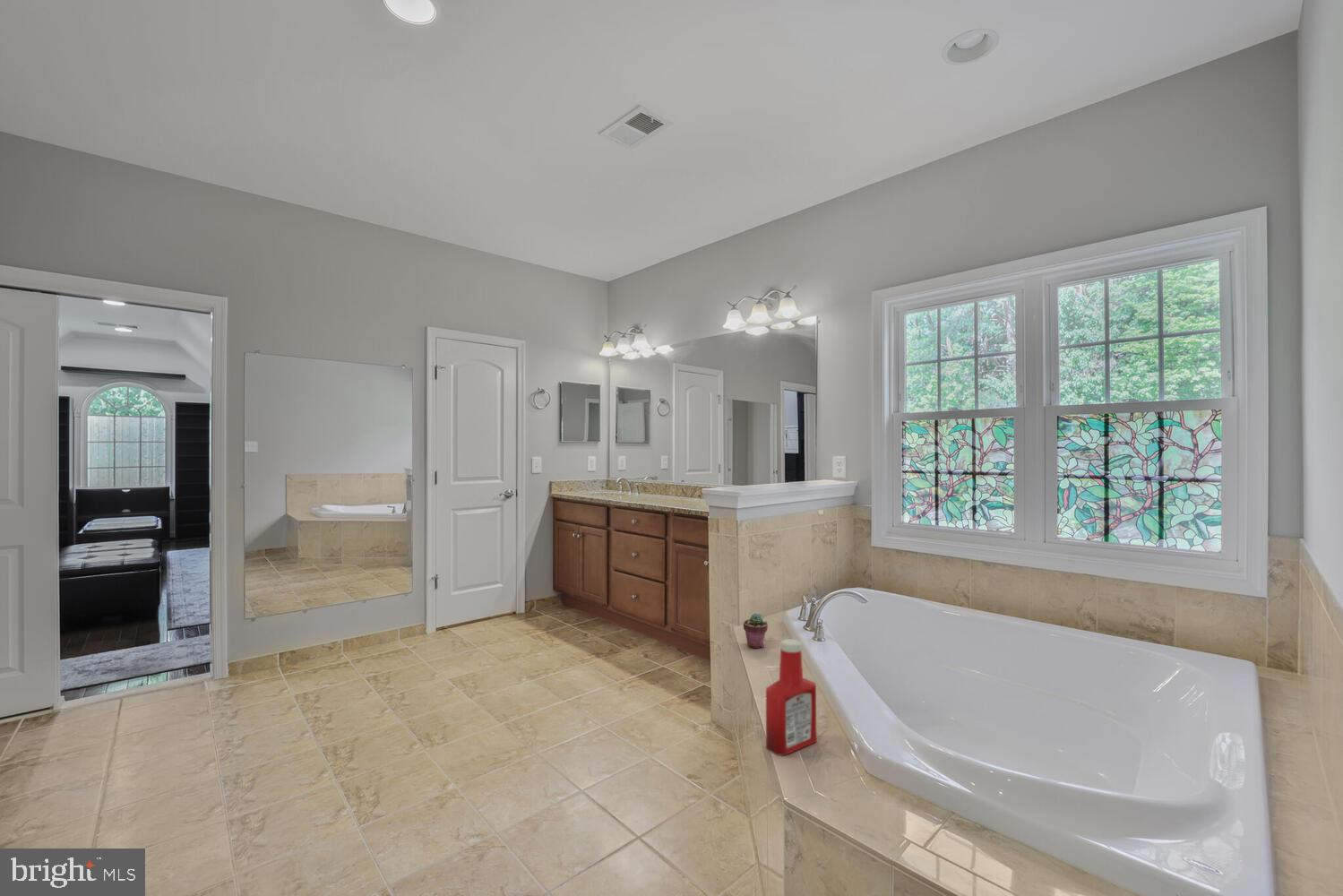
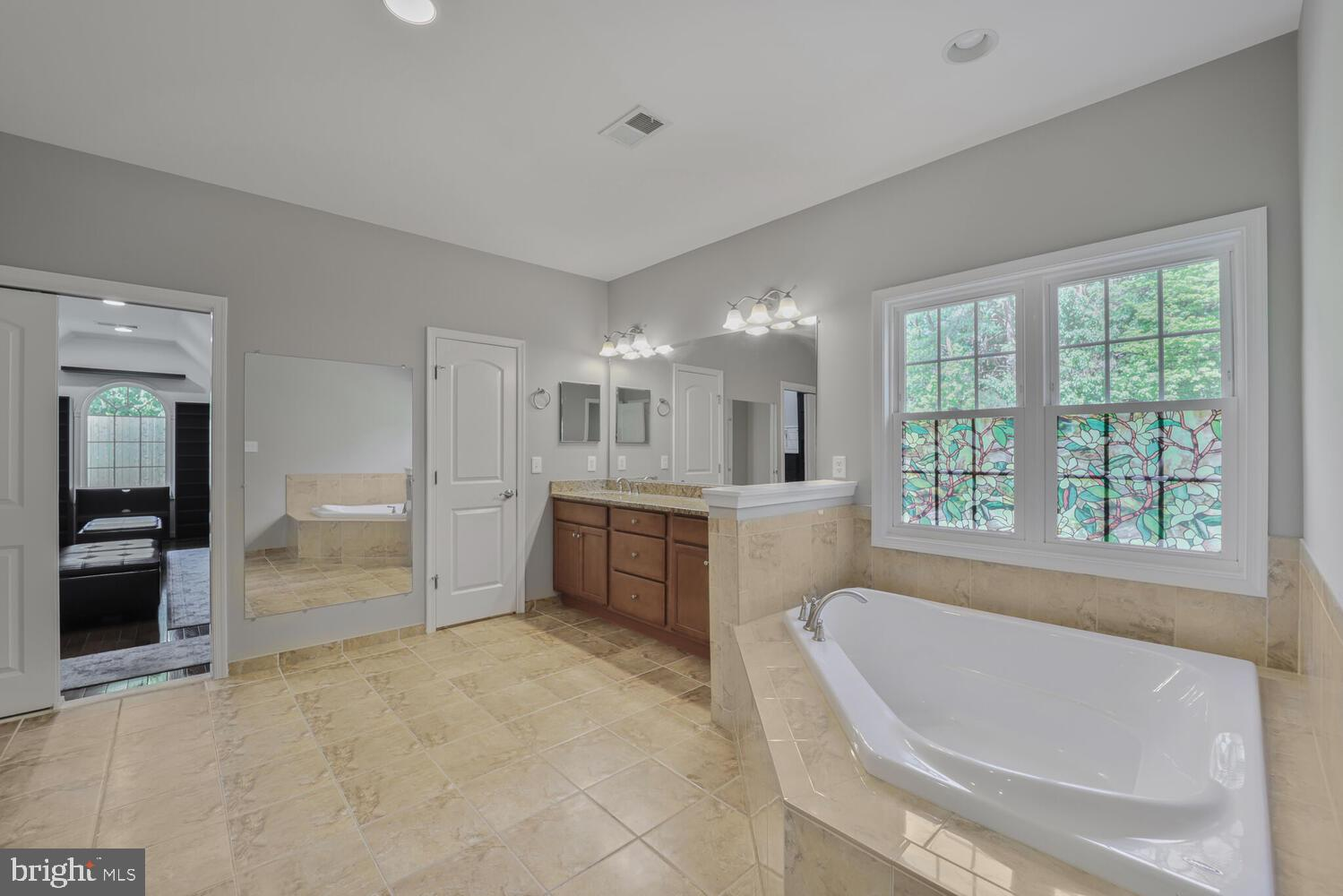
- soap bottle (791, 693)
- potted succulent (755, 629)
